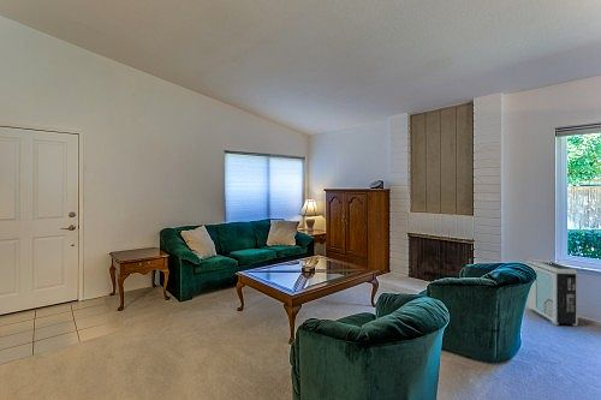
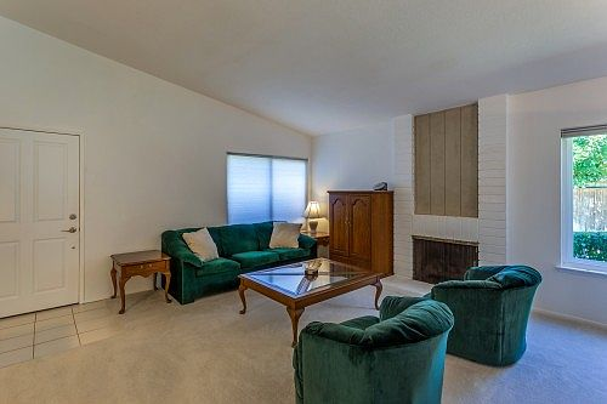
- air purifier (549, 289)
